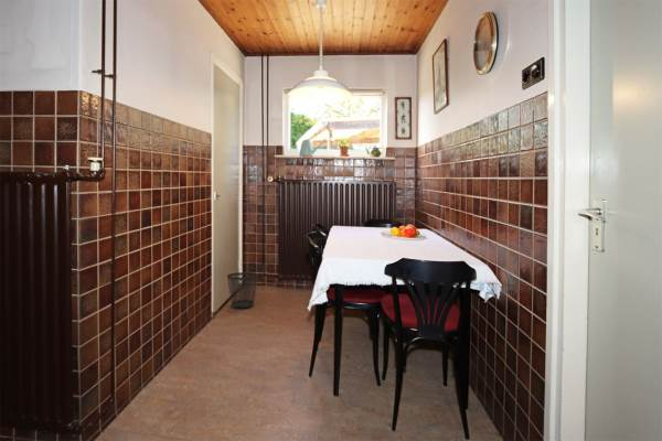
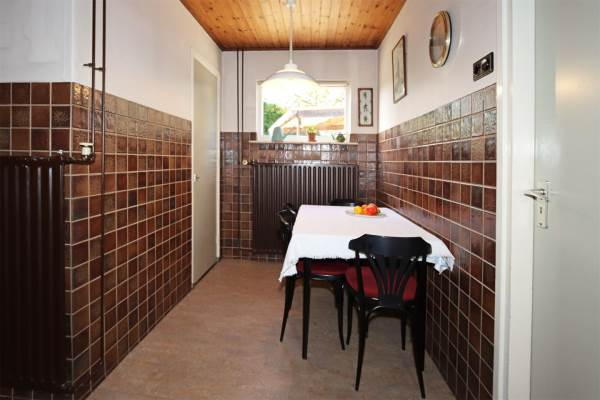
- wastebasket (243, 290)
